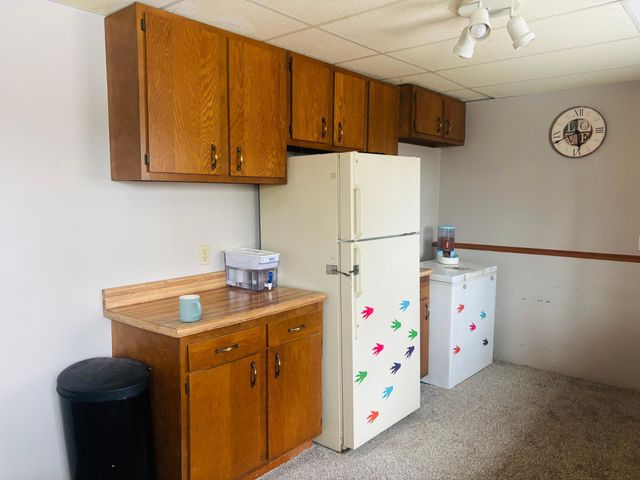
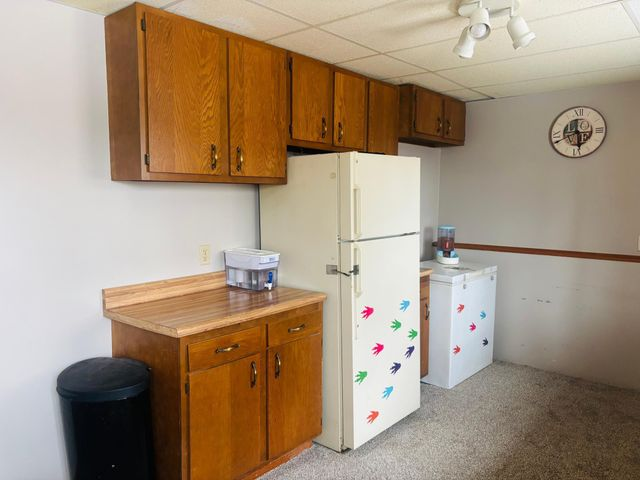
- mug (192, 308)
